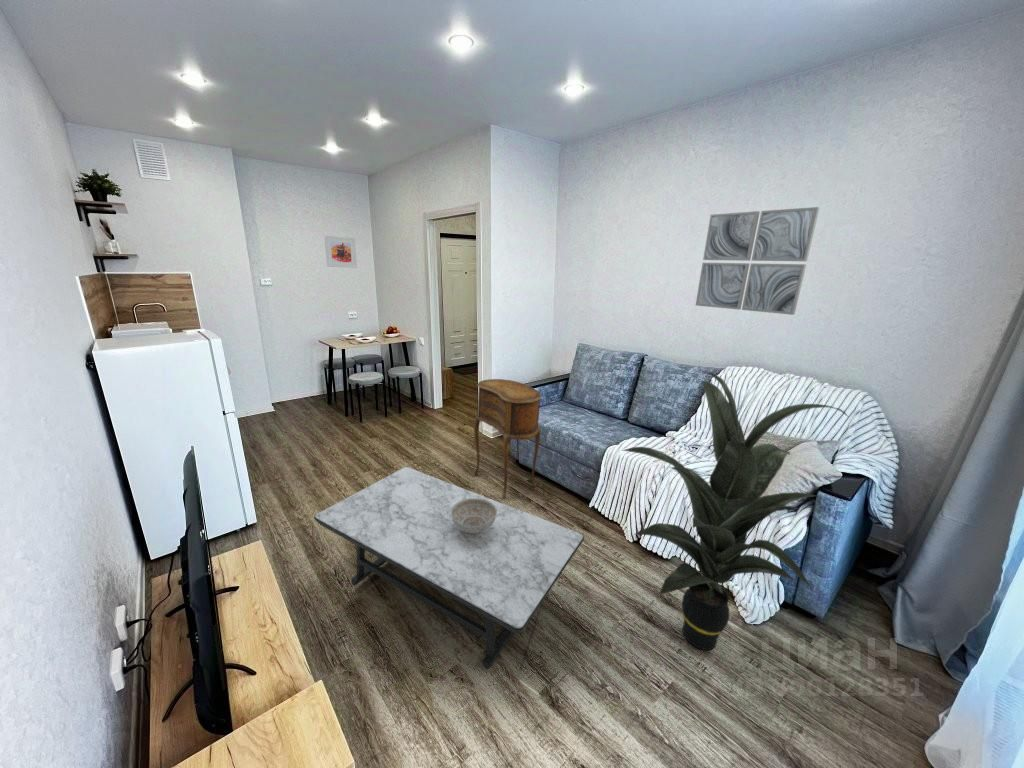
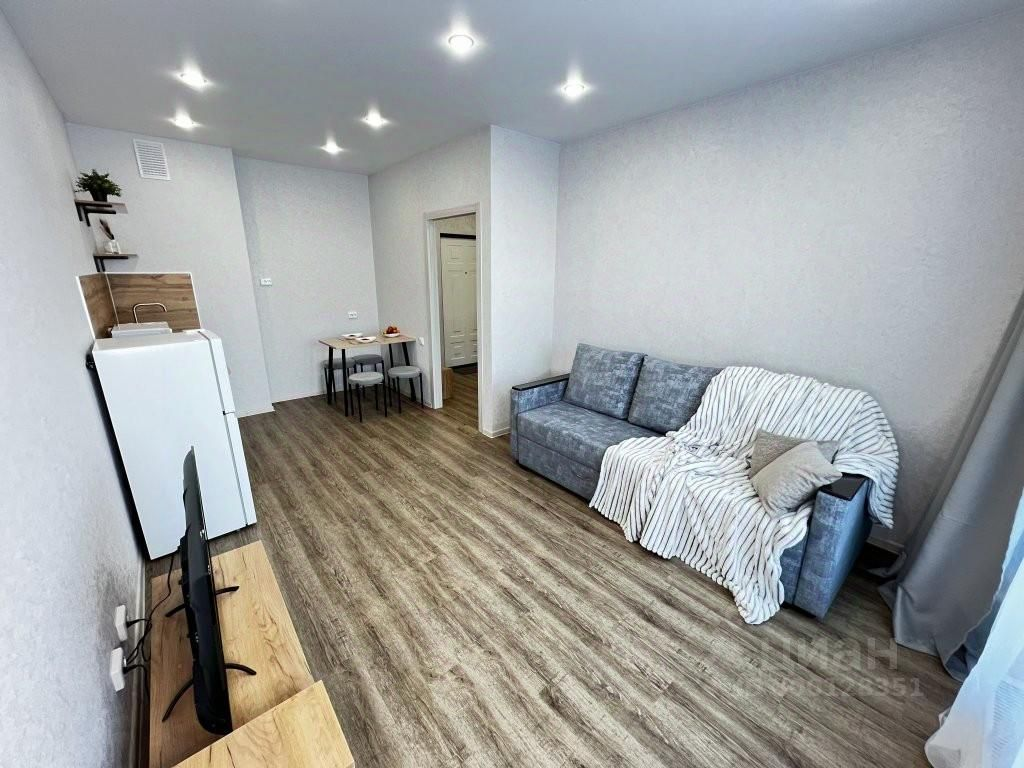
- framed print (341, 252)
- wall art (751, 263)
- indoor plant (714, 513)
- decorative bowl (473, 519)
- side table (508, 435)
- coffee table (447, 557)
